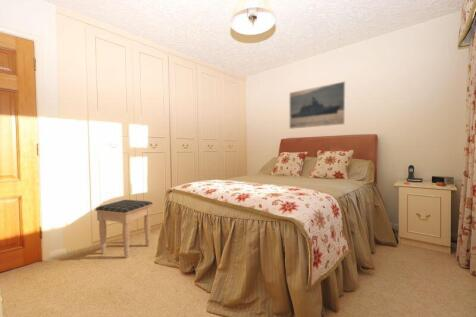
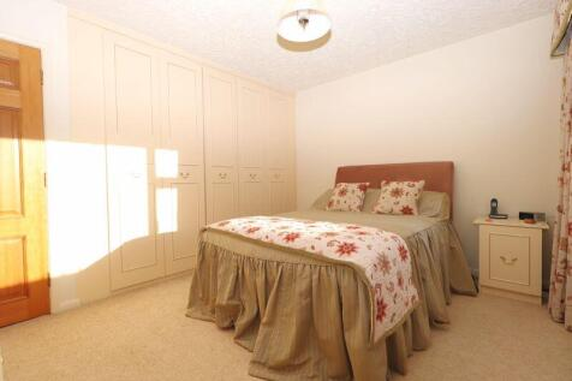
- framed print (315, 107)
- footstool (125, 226)
